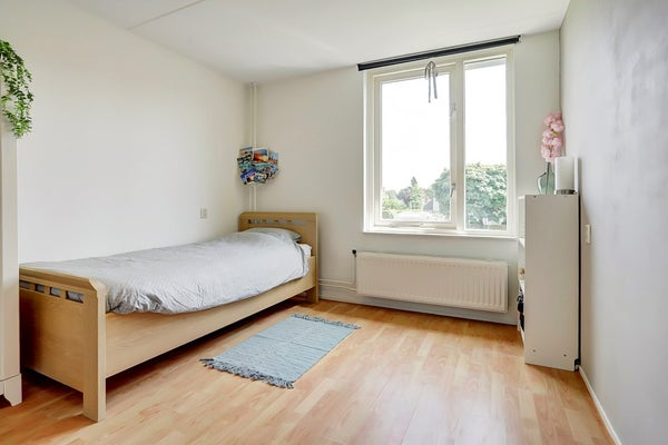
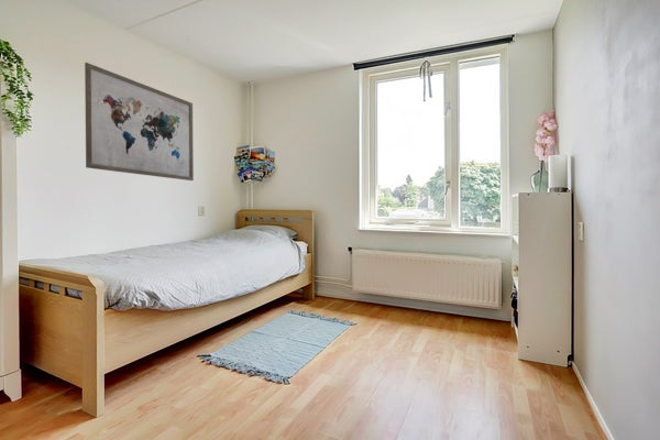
+ wall art (146, 130)
